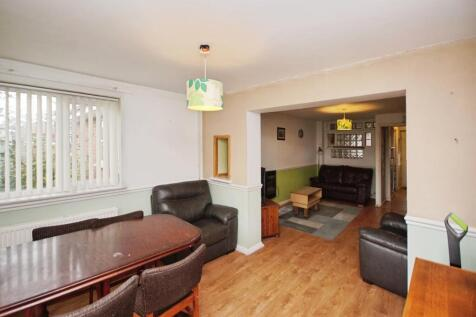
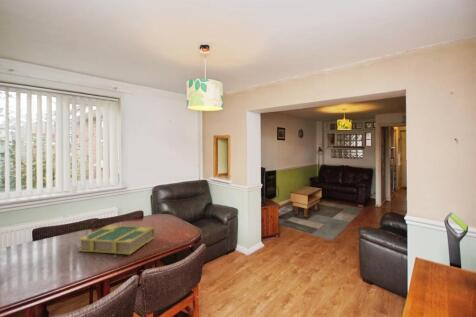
+ book (119, 237)
